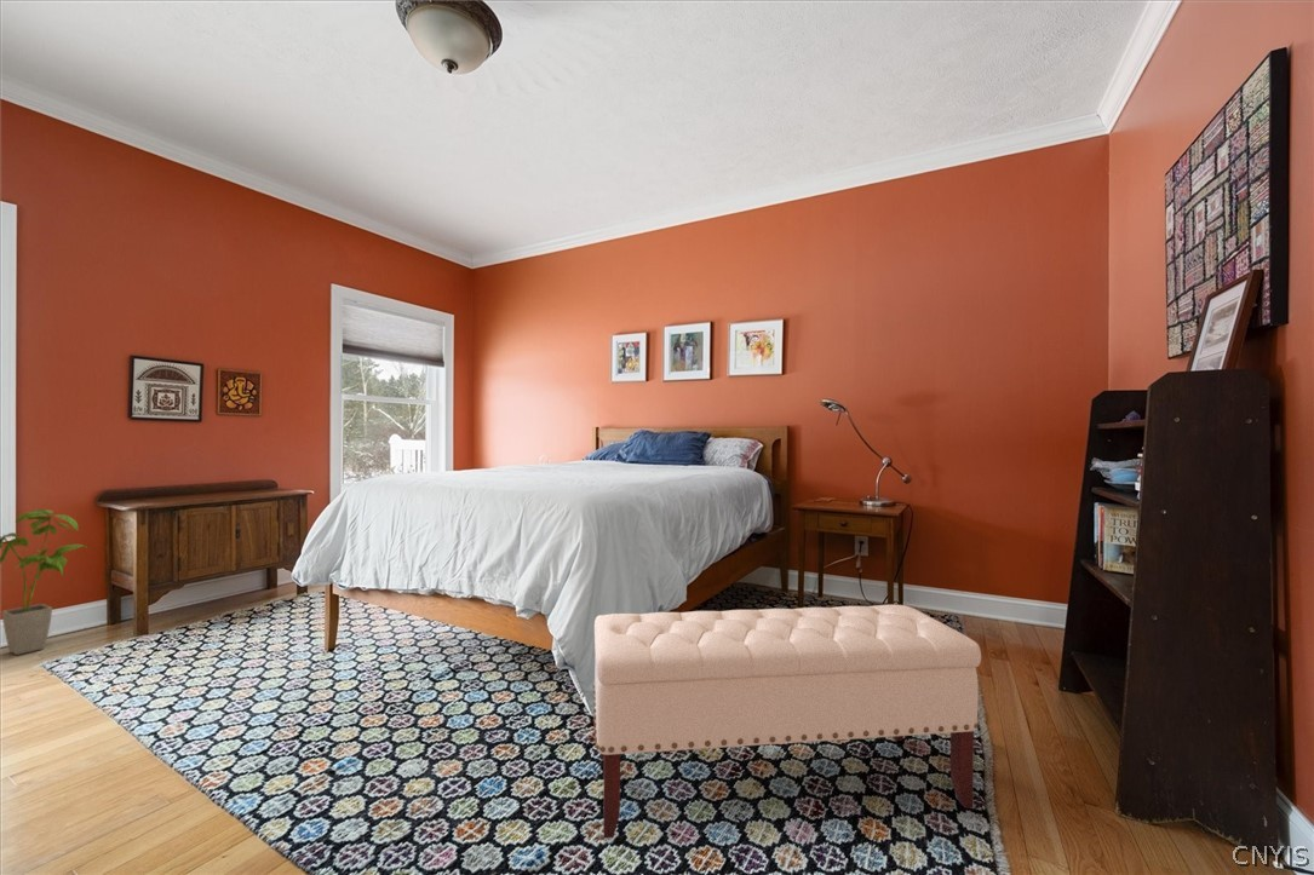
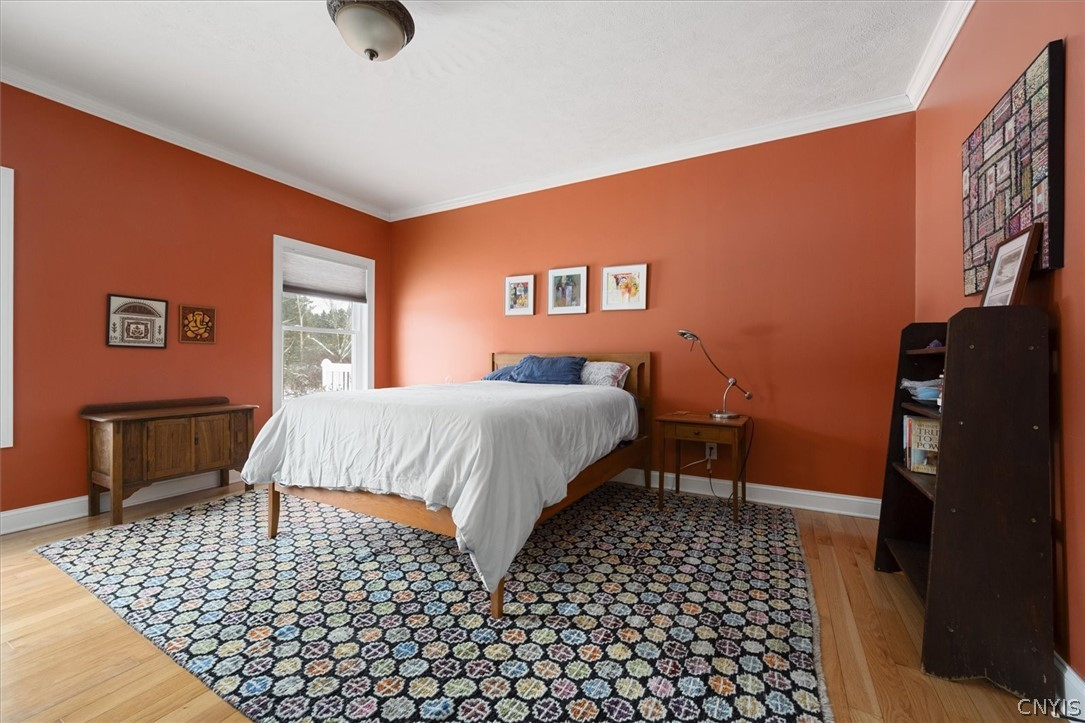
- house plant (40, 578)
- bench (773, 702)
